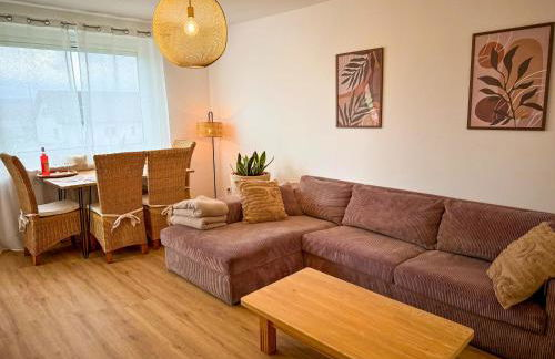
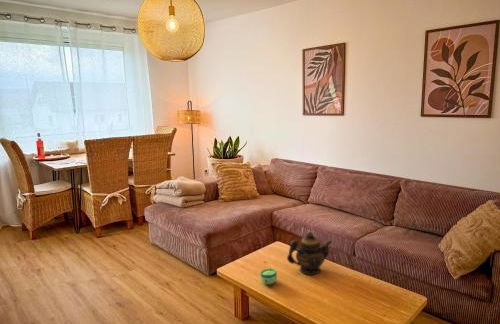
+ cup (268, 275)
+ teapot (309, 251)
